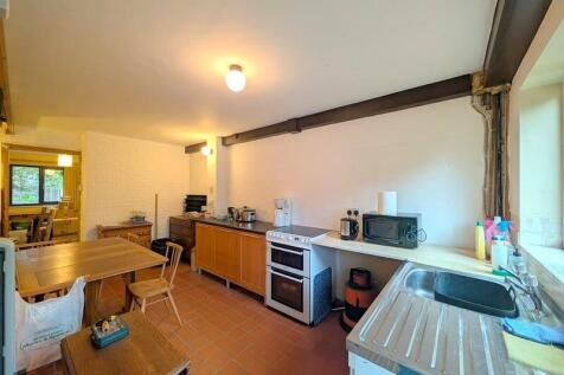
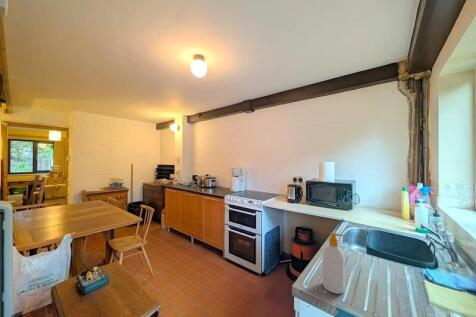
+ soap bottle (334, 260)
